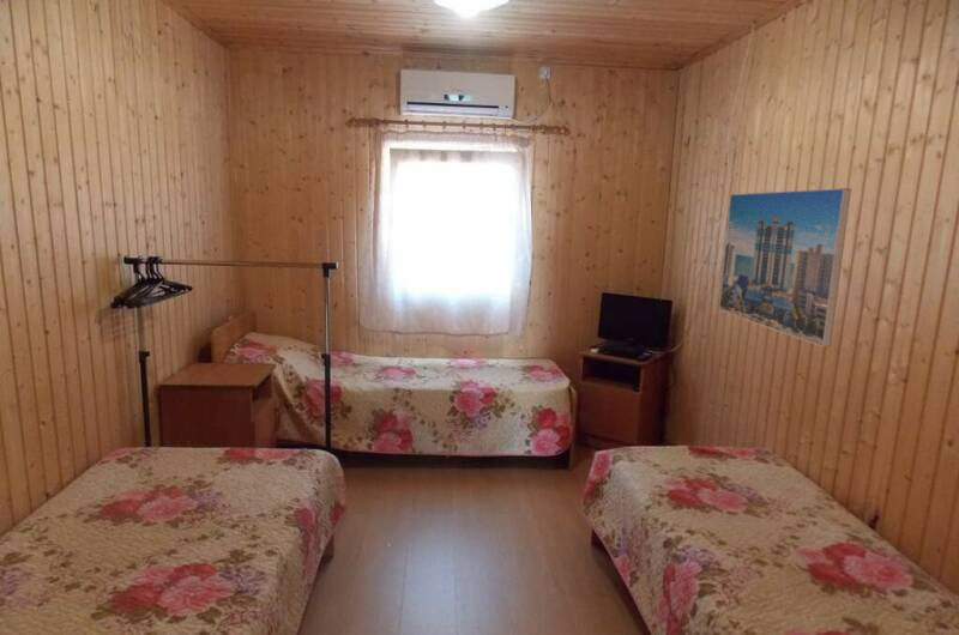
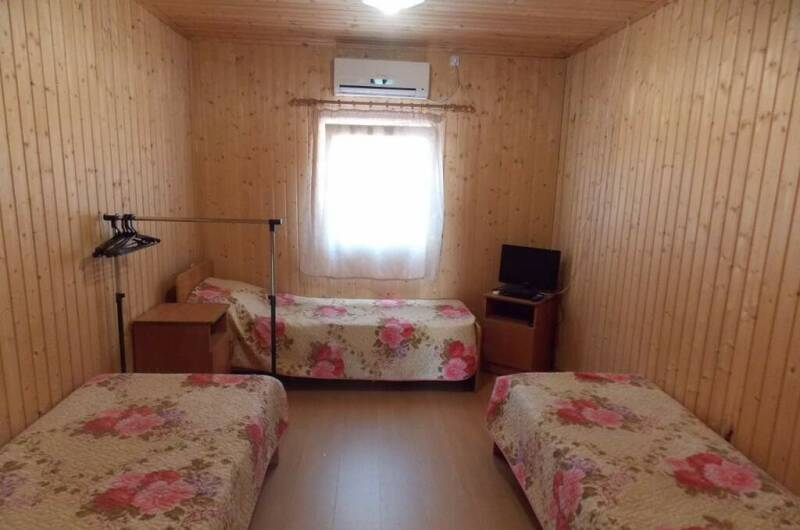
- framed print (773, 260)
